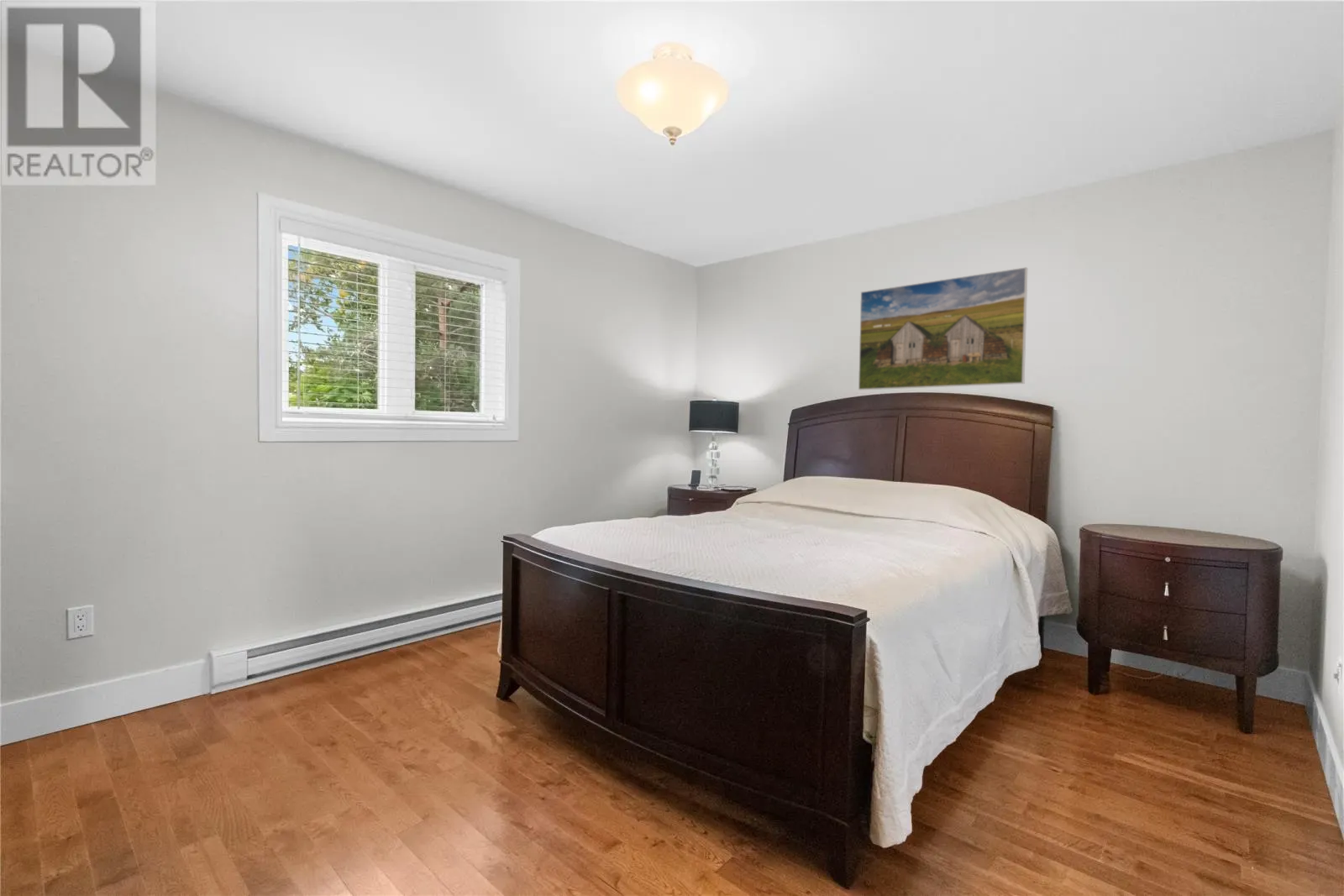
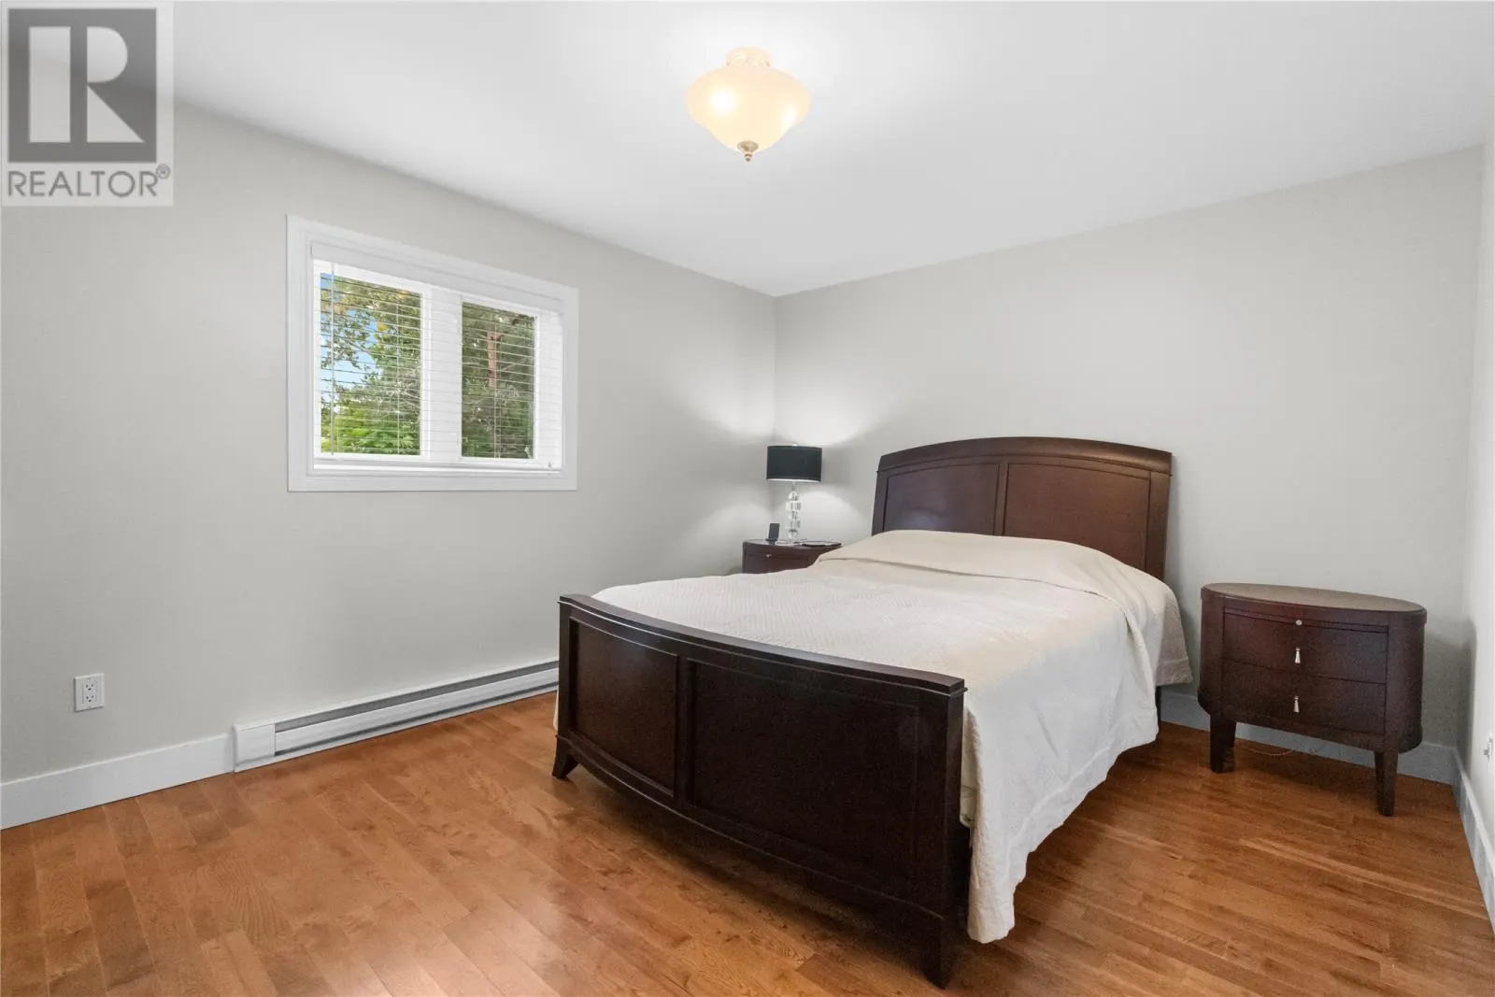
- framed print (936, 333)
